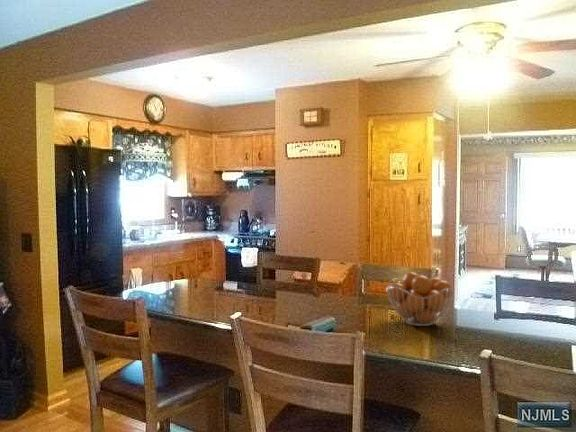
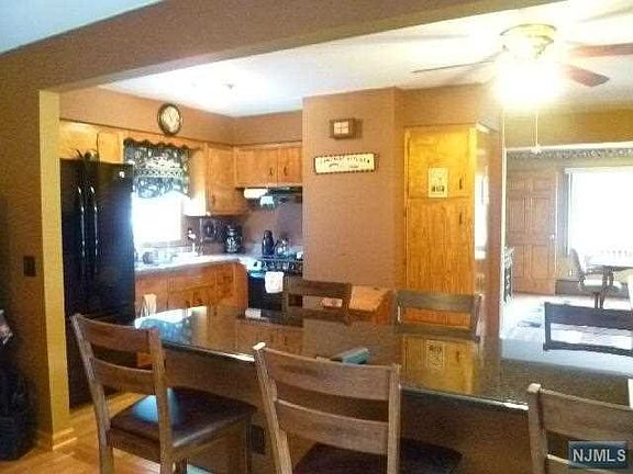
- fruit basket (419, 298)
